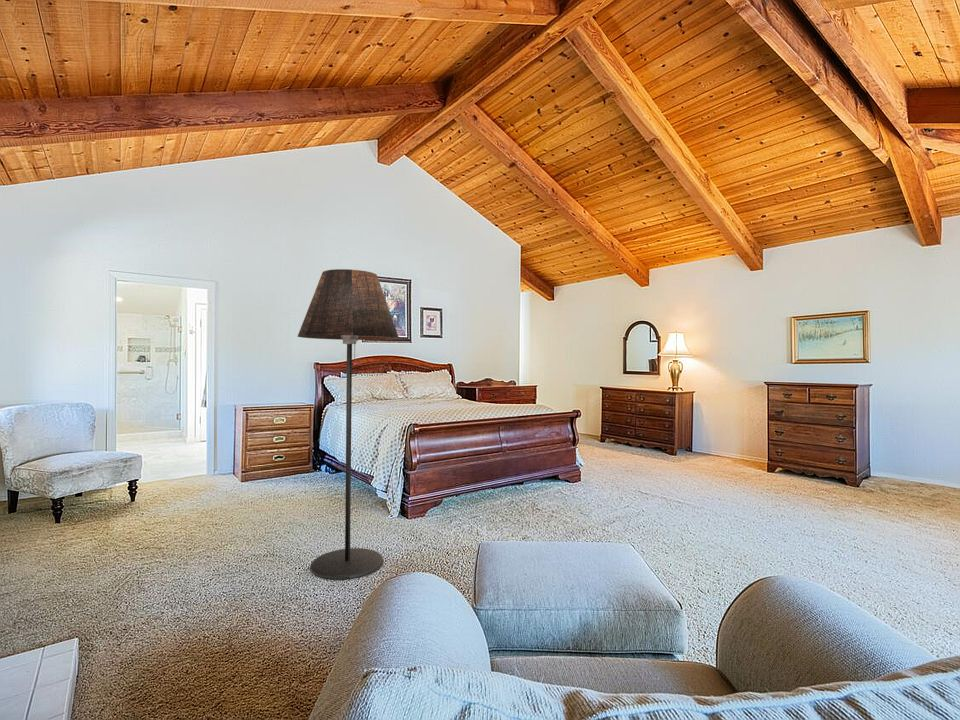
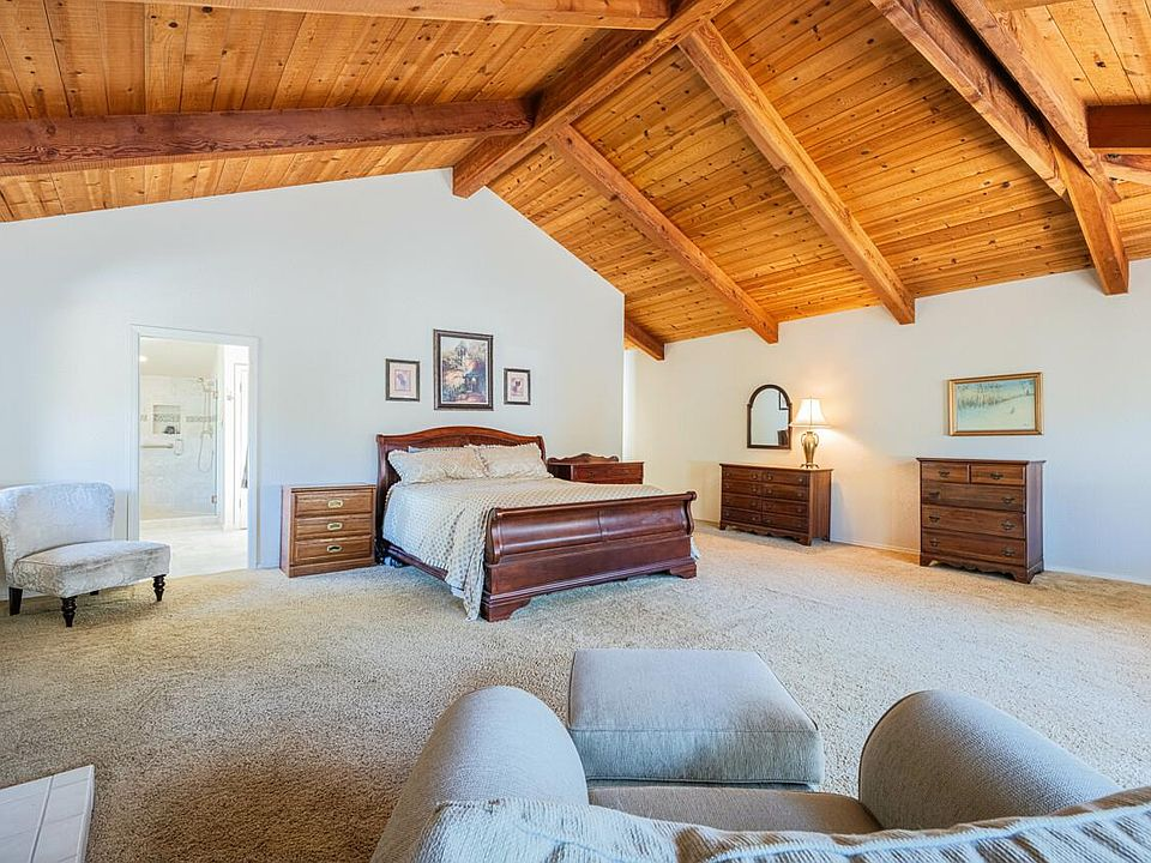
- floor lamp (348, 419)
